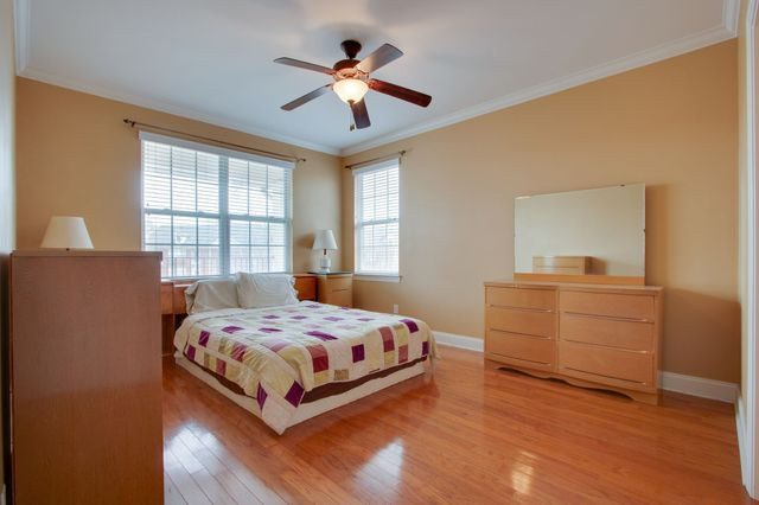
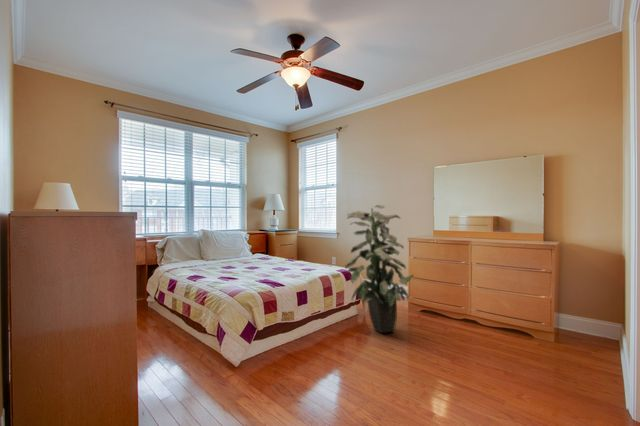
+ indoor plant (377, 267)
